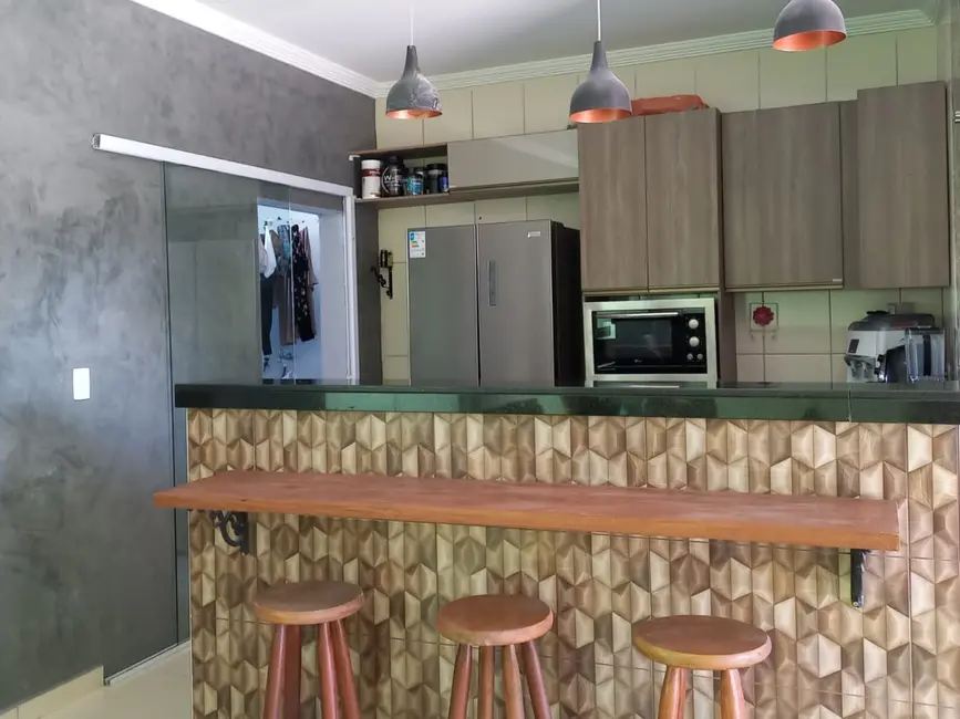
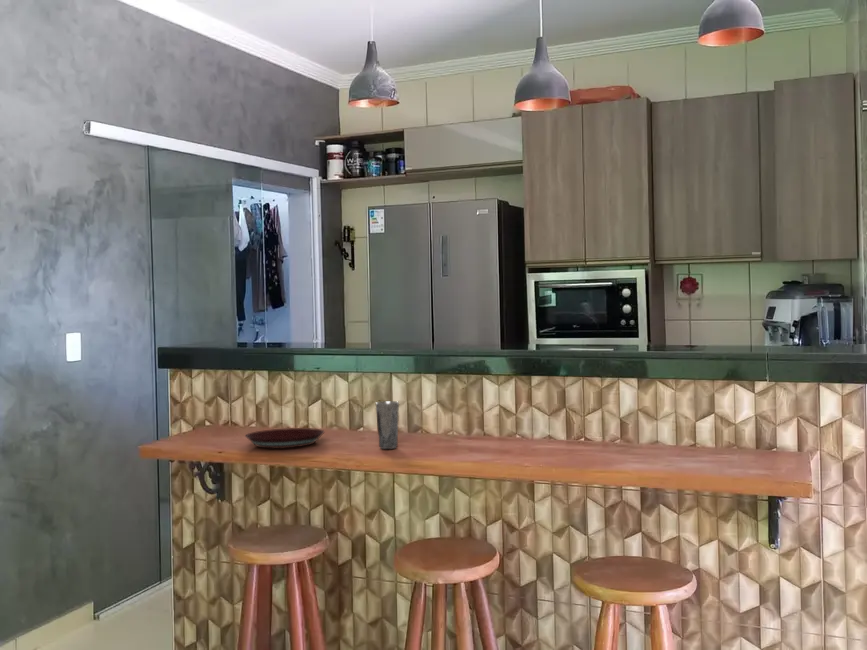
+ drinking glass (387, 425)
+ plate (285, 438)
